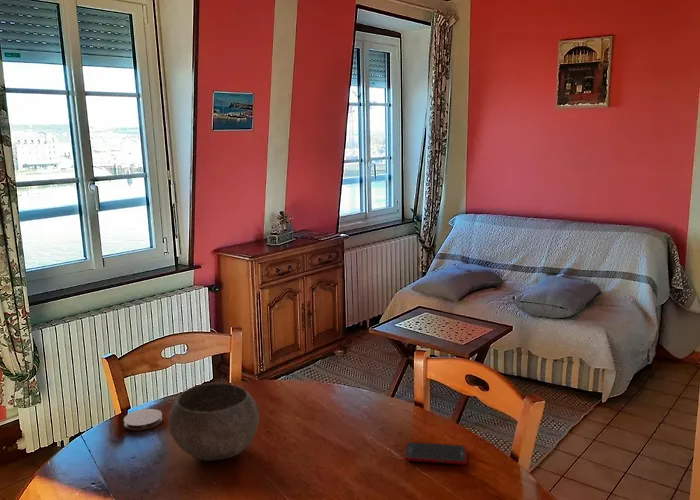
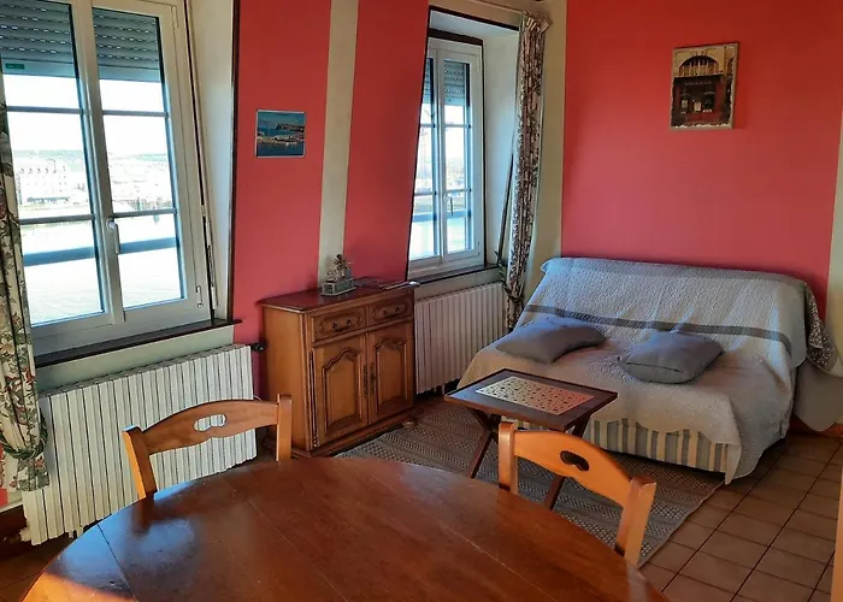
- bowl (214, 423)
- coaster (143, 419)
- cell phone (435, 453)
